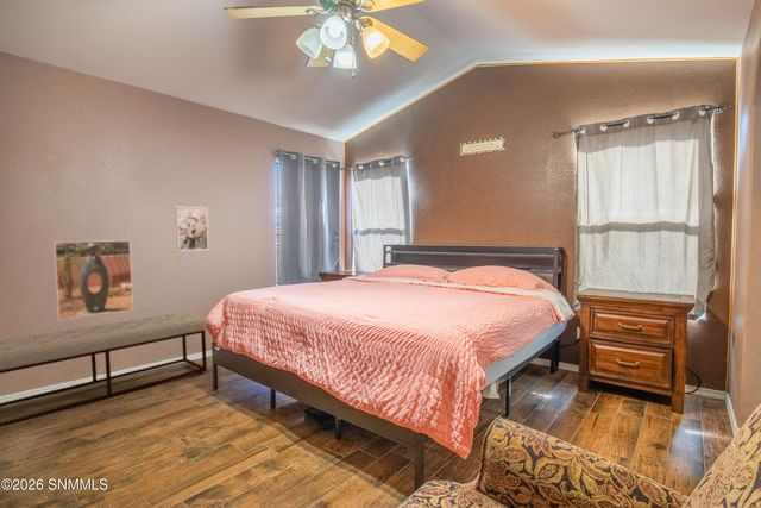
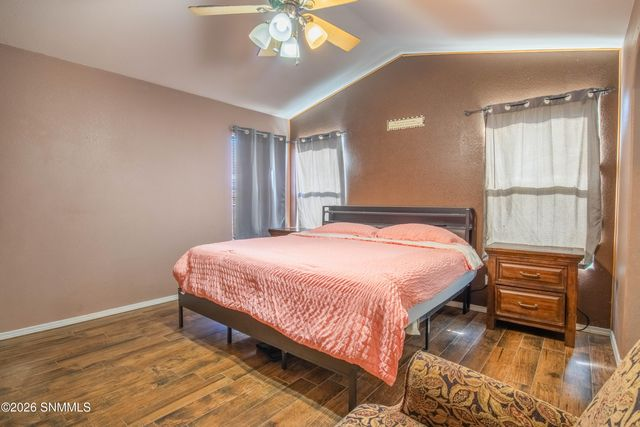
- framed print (95, 277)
- wall art (191, 228)
- bench (94, 359)
